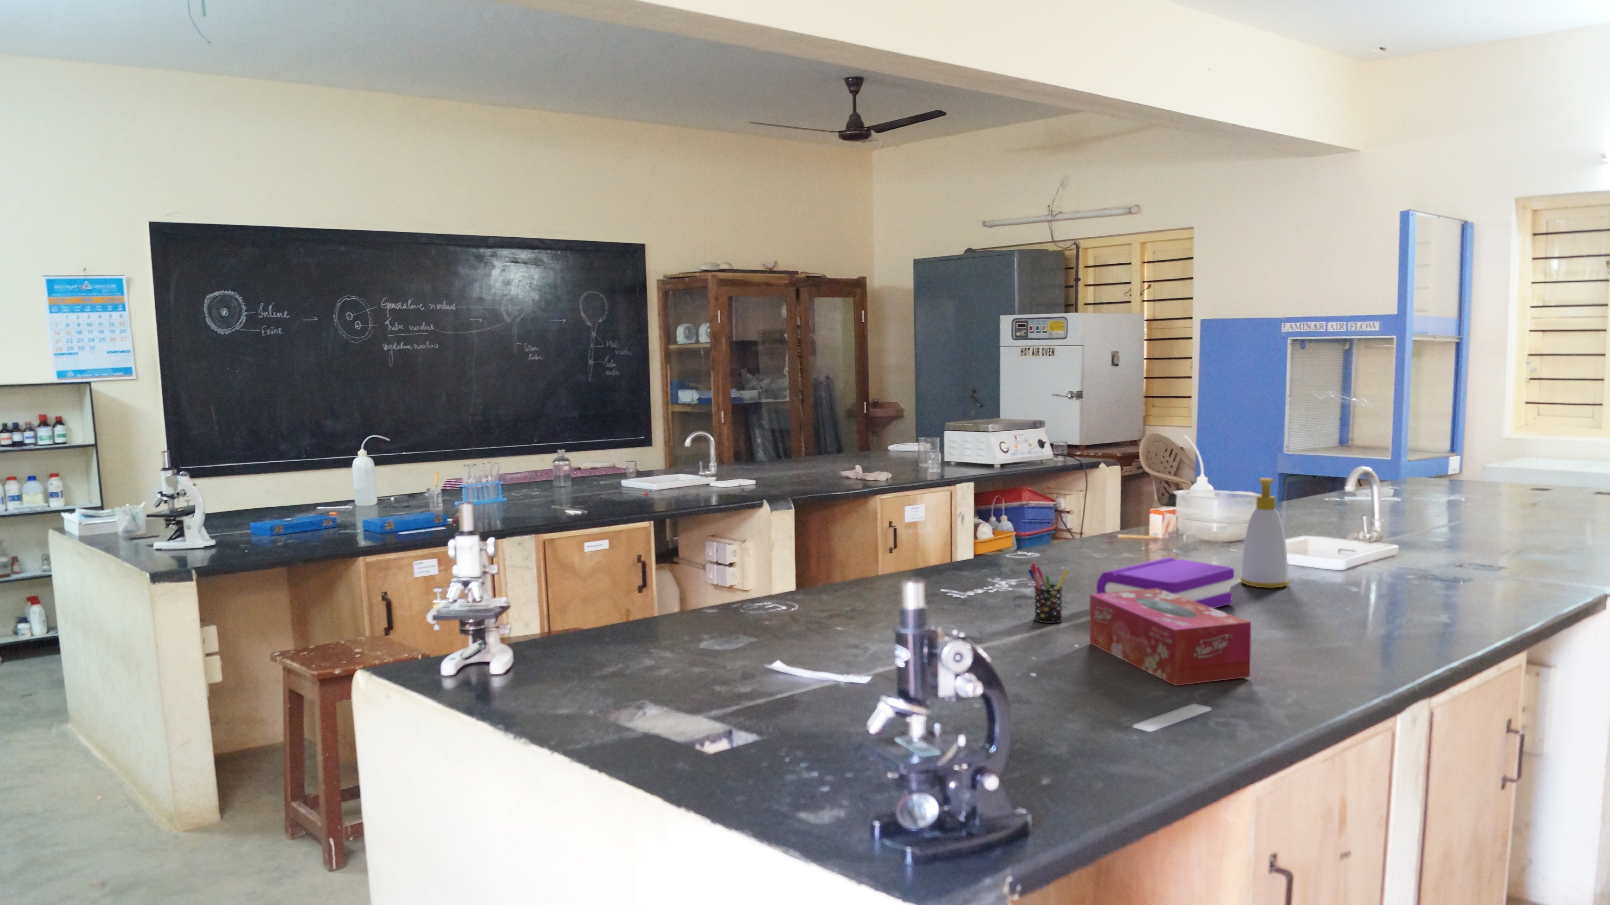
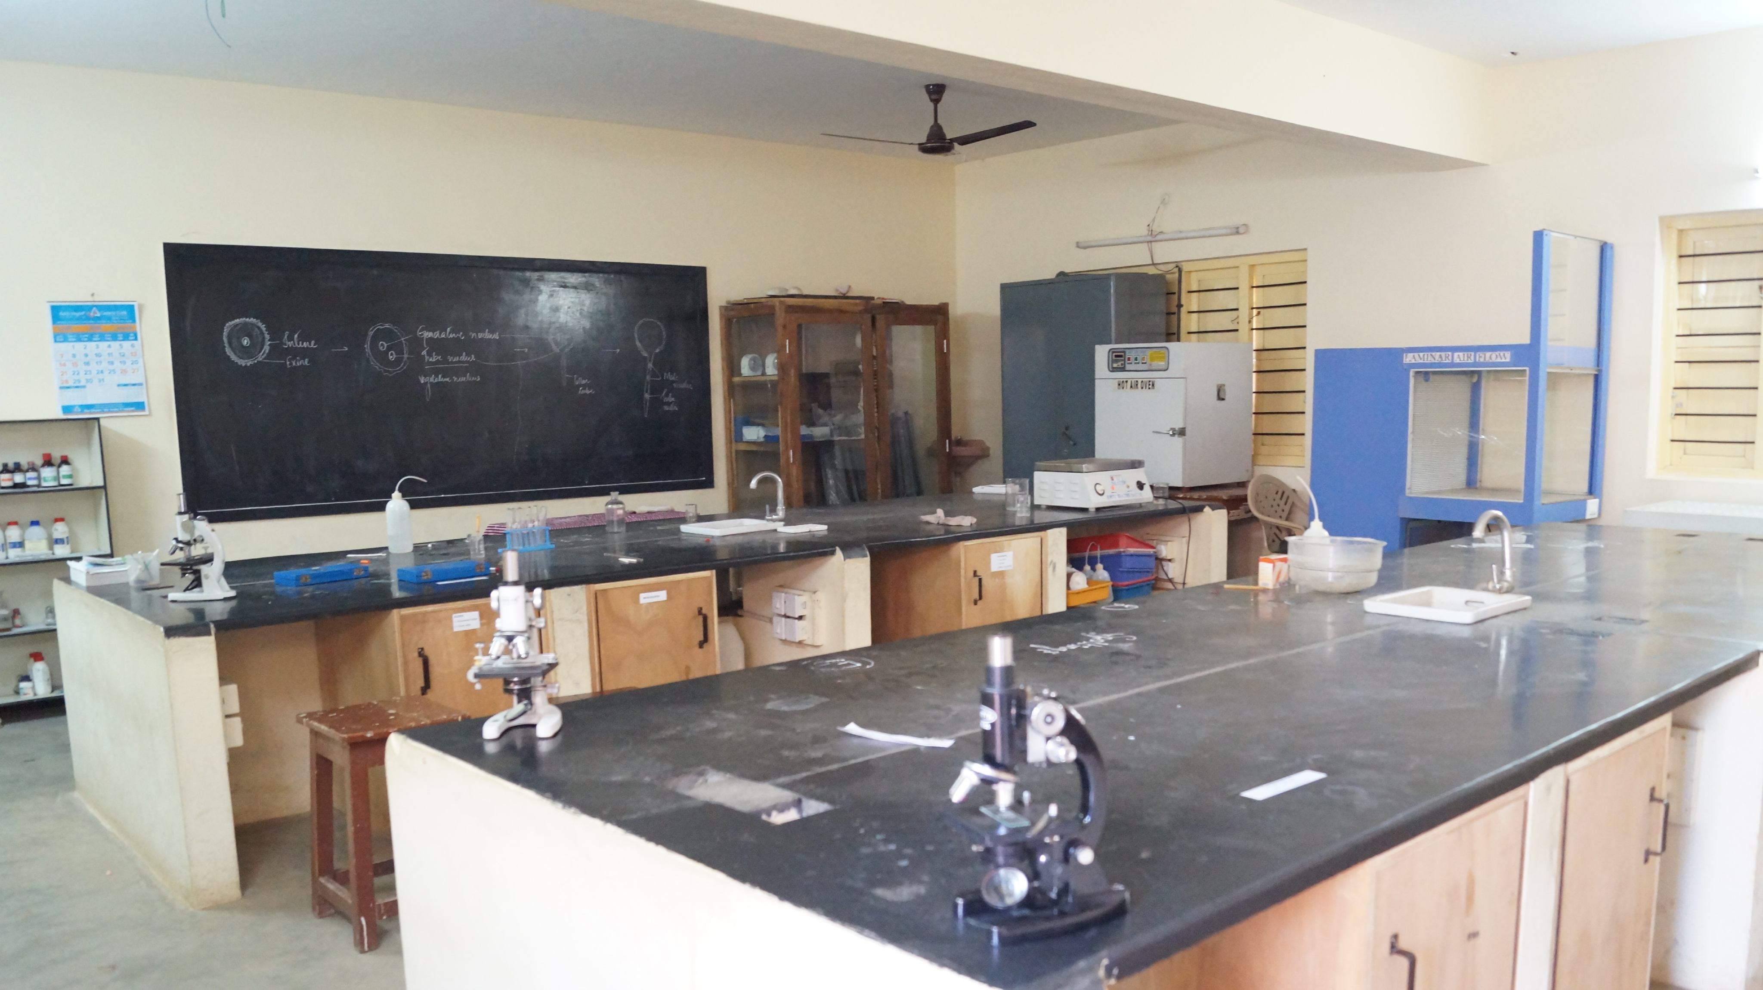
- soap bottle (1265, 531)
- pen holder (1046, 592)
- book (1165, 586)
- tissue box (1165, 633)
